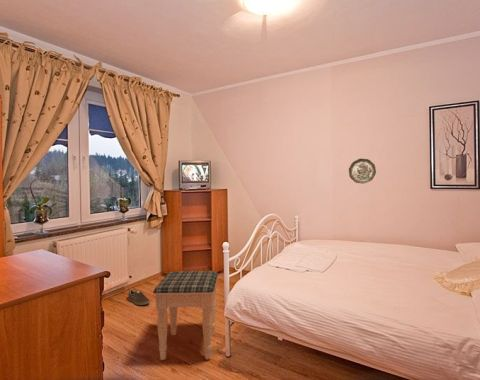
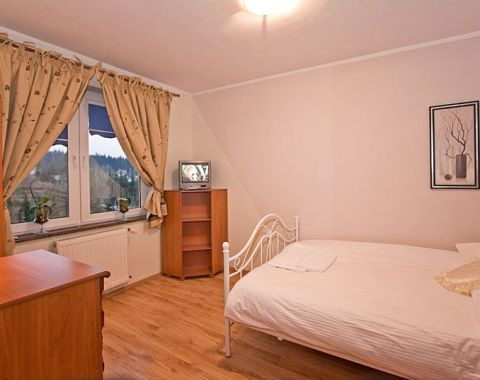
- footstool (189, 306)
- sneaker (138, 296)
- decorative plate (362, 171)
